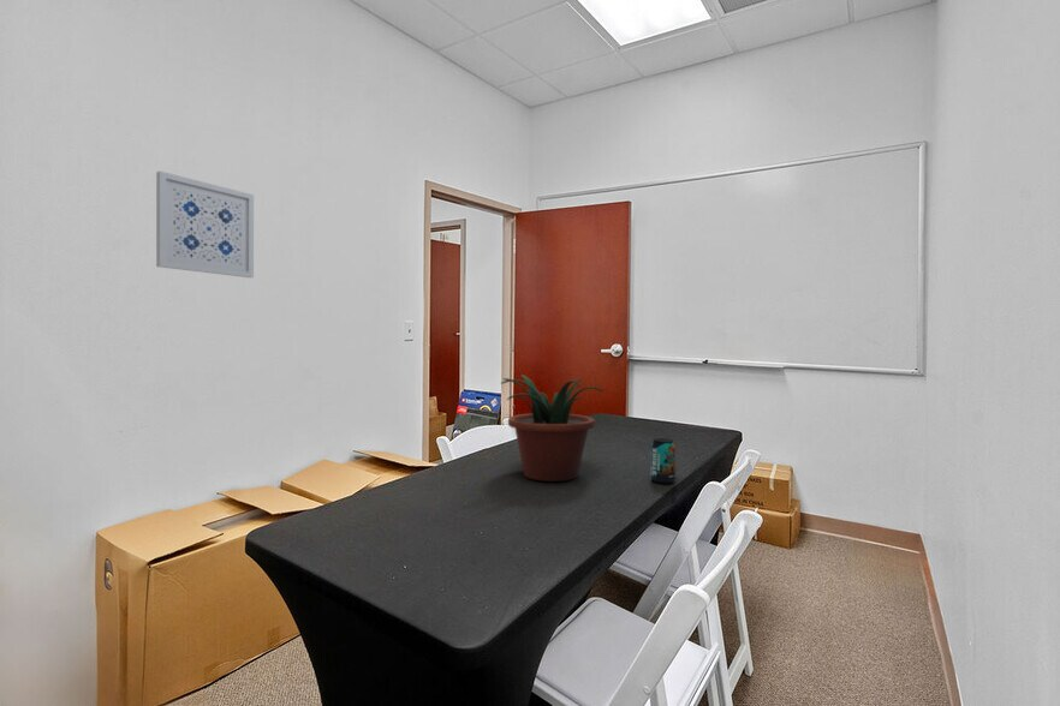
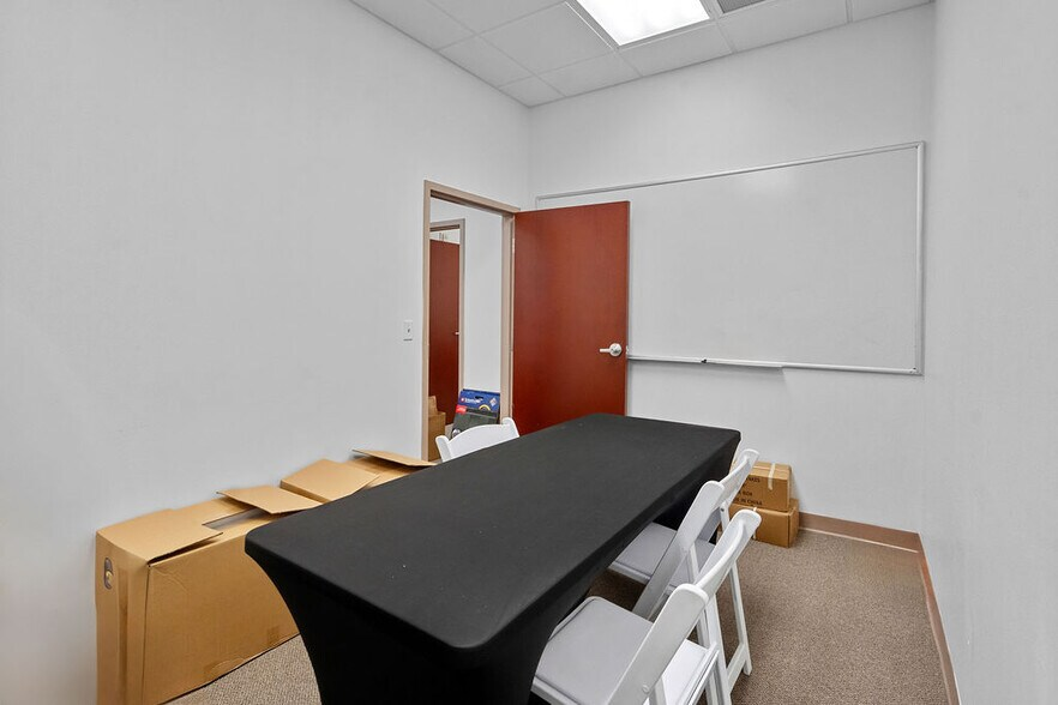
- beverage can (662, 460)
- wall art (208, 228)
- potted plant (546, 426)
